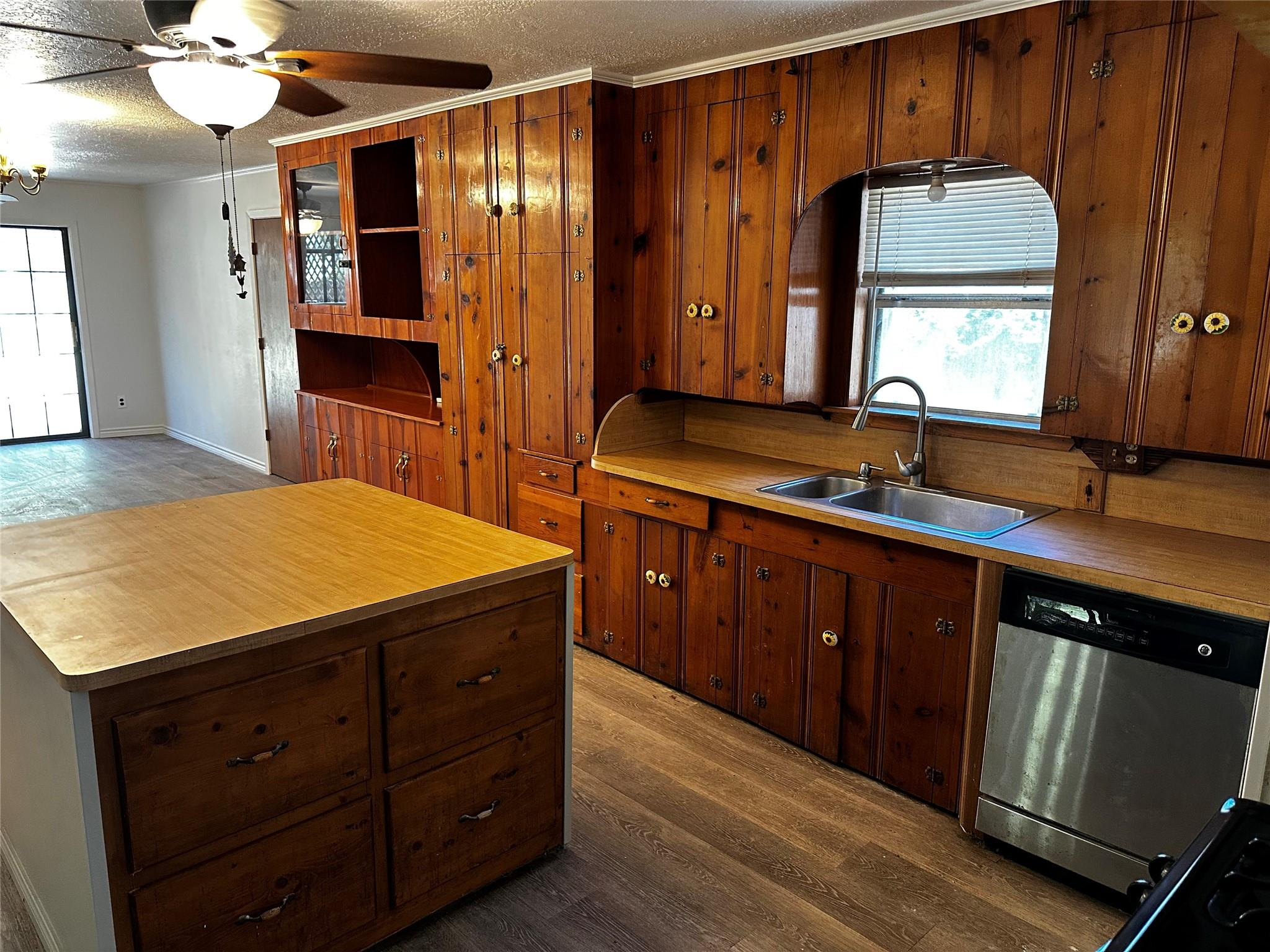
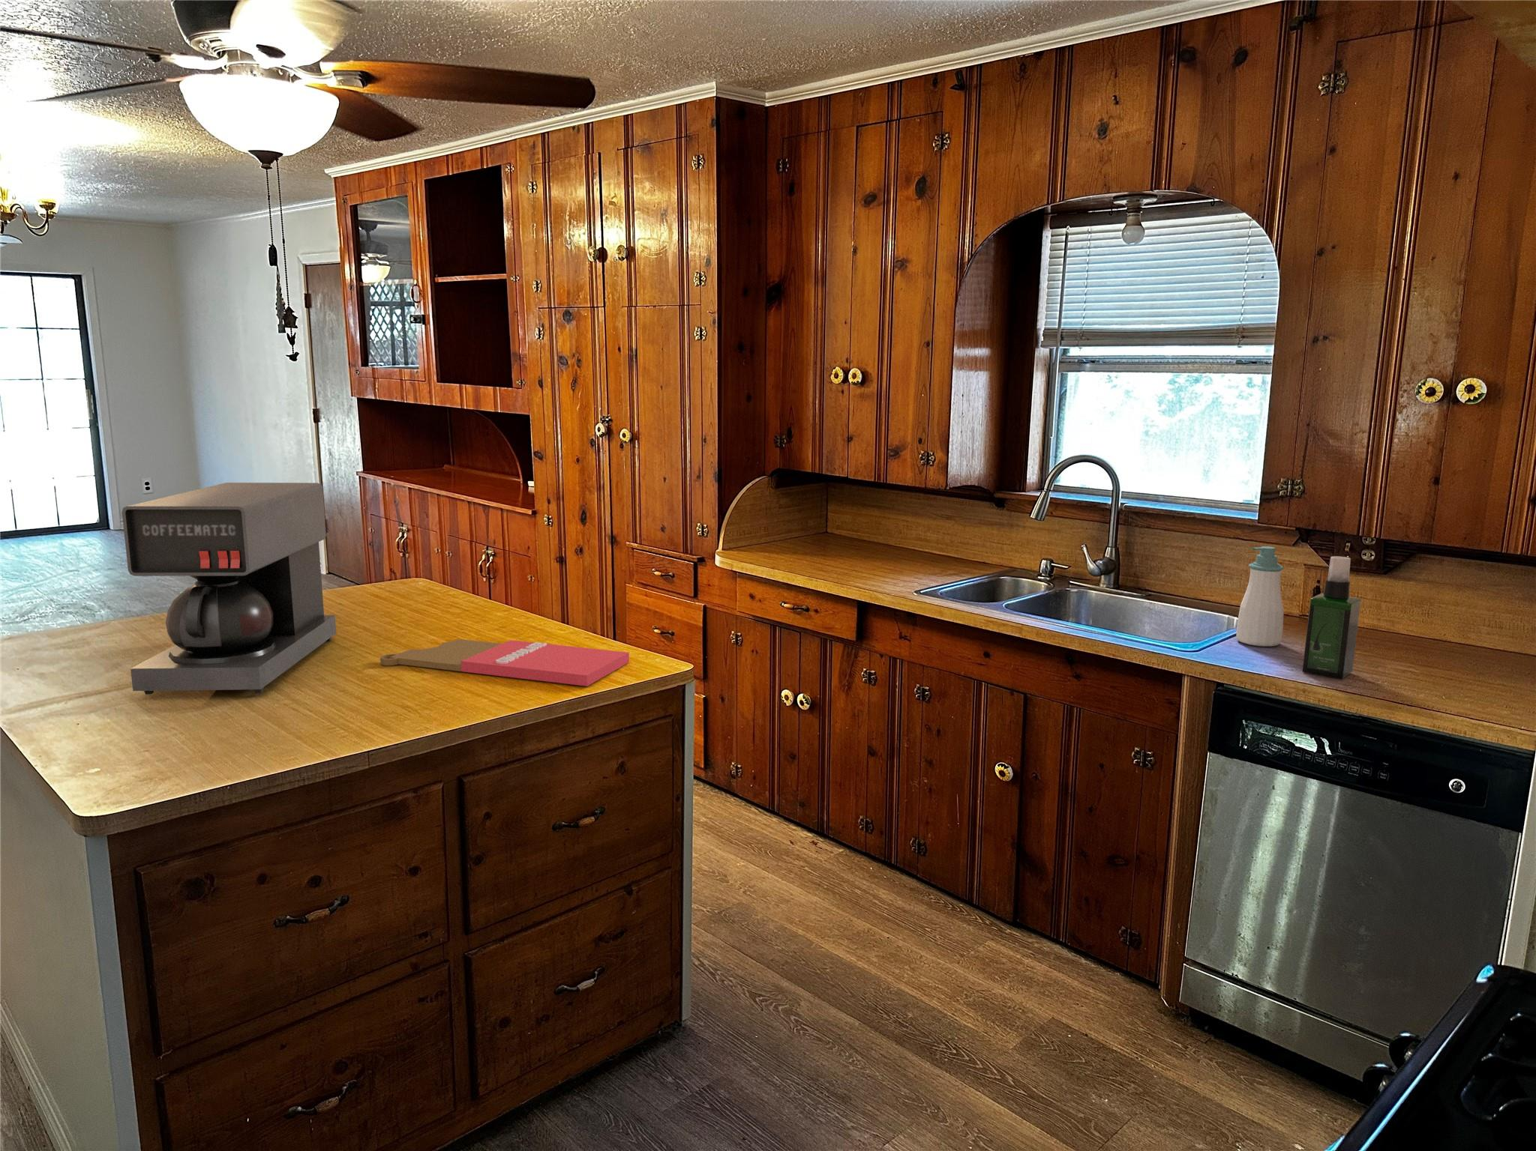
+ soap bottle (1263, 595)
+ coffee maker (238, 580)
+ spray bottle (1334, 615)
+ cutting board (503, 658)
